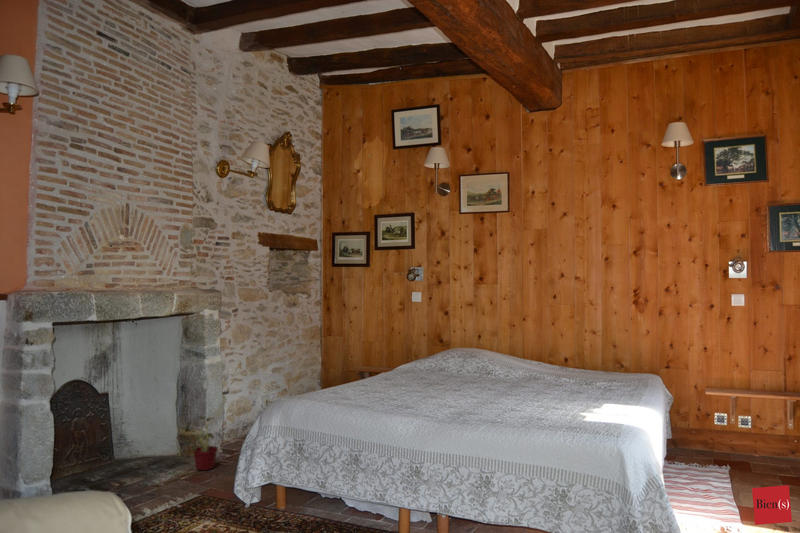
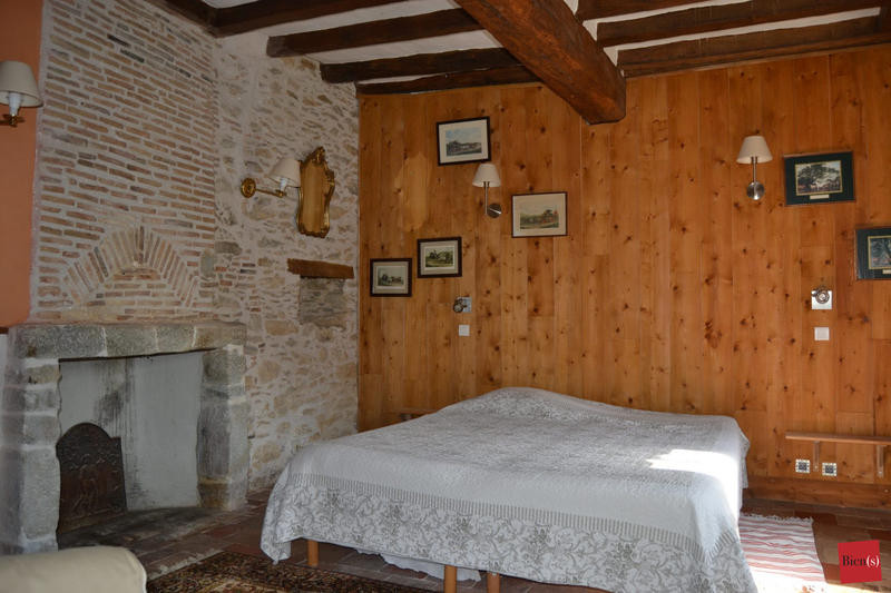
- potted plant (200, 440)
